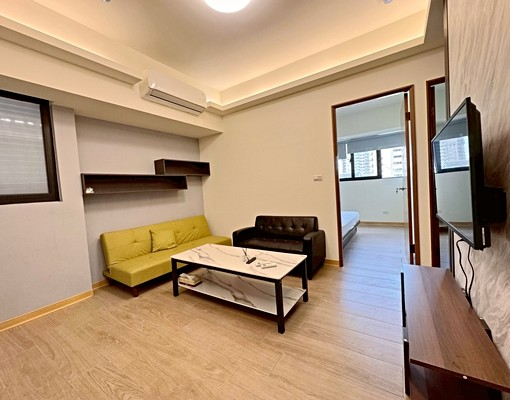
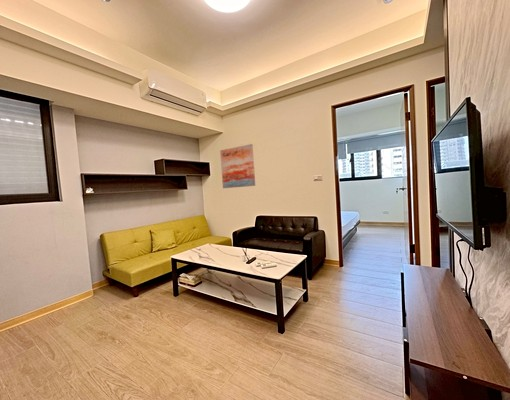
+ wall art (237, 167)
